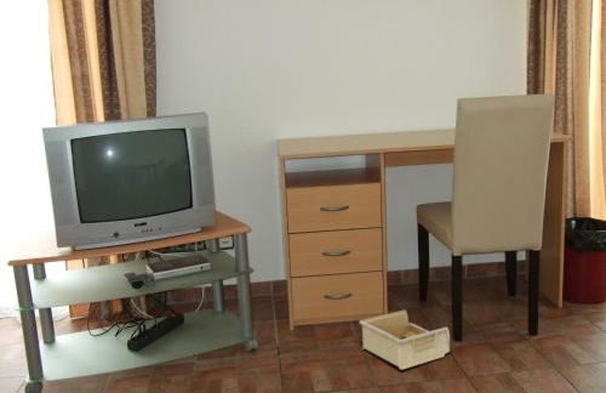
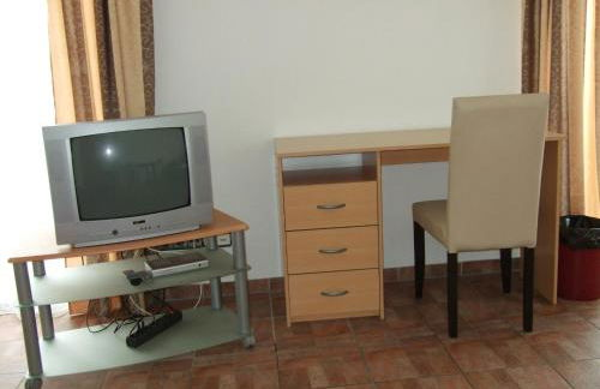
- storage bin (405, 336)
